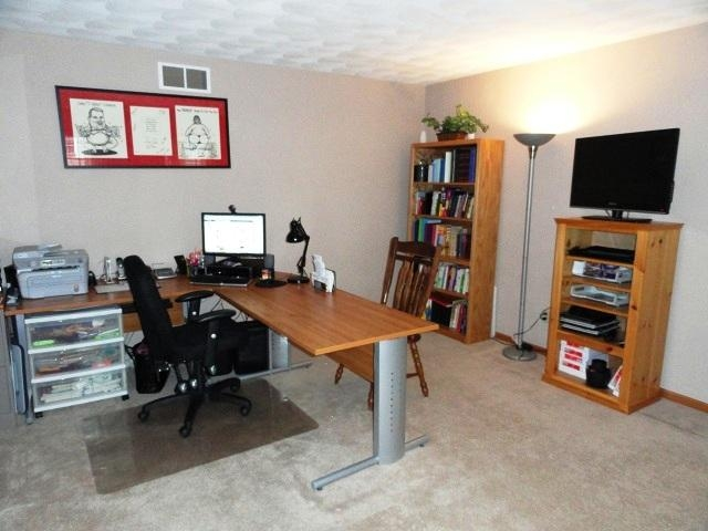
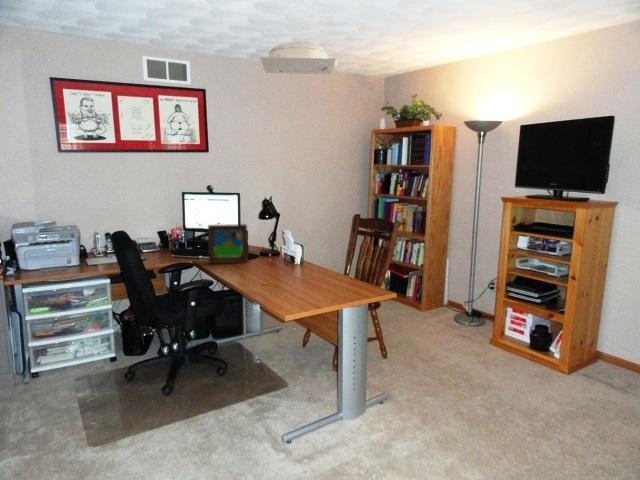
+ picture frame (228, 243)
+ ceiling light (300, 55)
